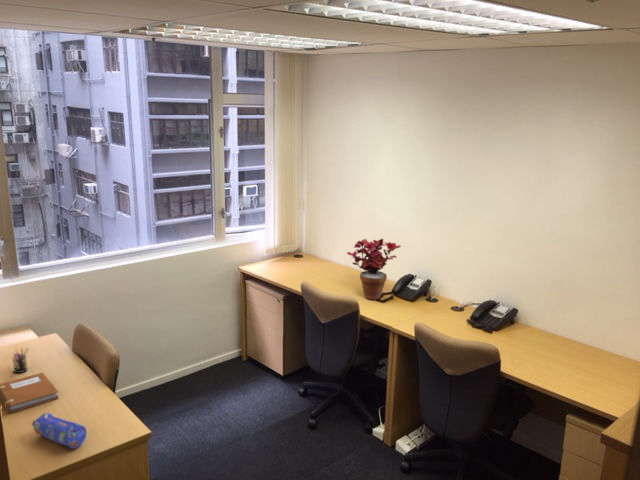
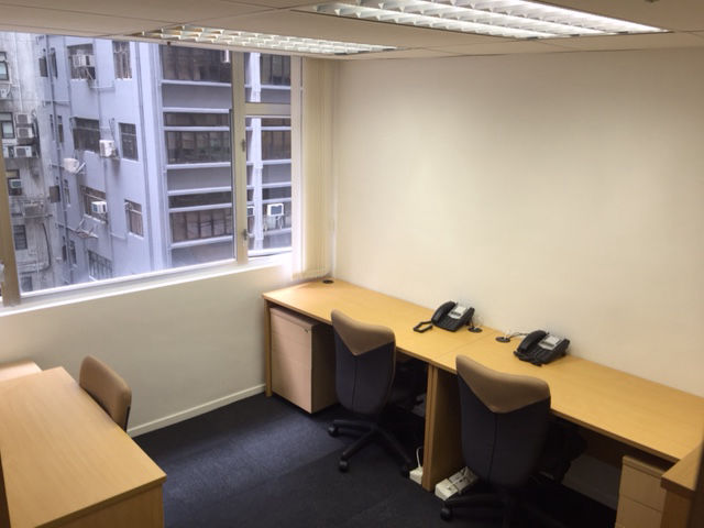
- notebook (26, 391)
- pen holder (21, 358)
- potted plant (371, 267)
- pencil case (59, 429)
